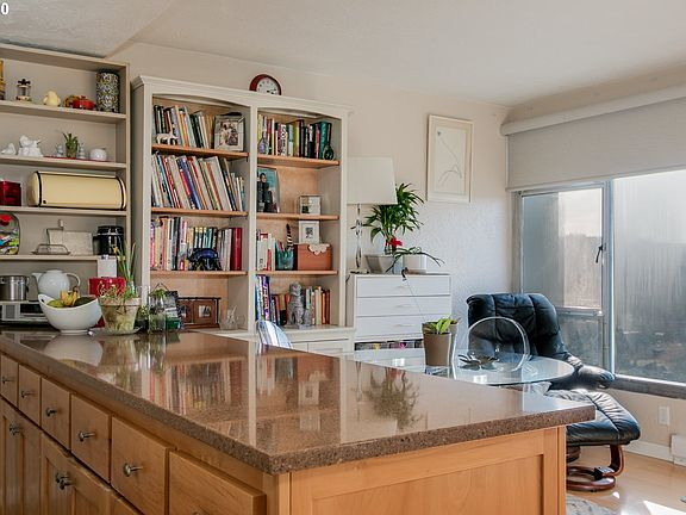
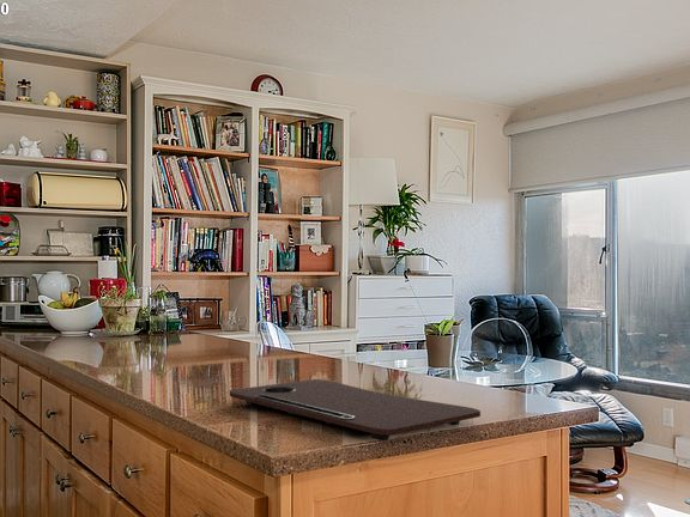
+ cutting board (345, 406)
